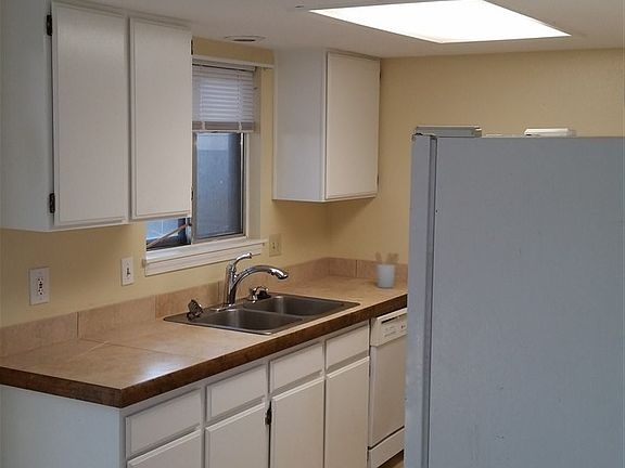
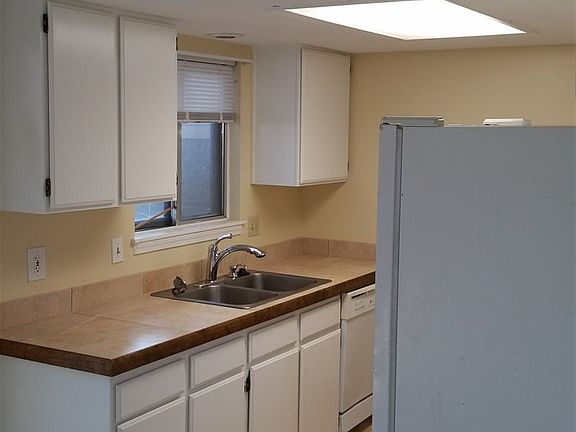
- utensil holder (387, 269)
